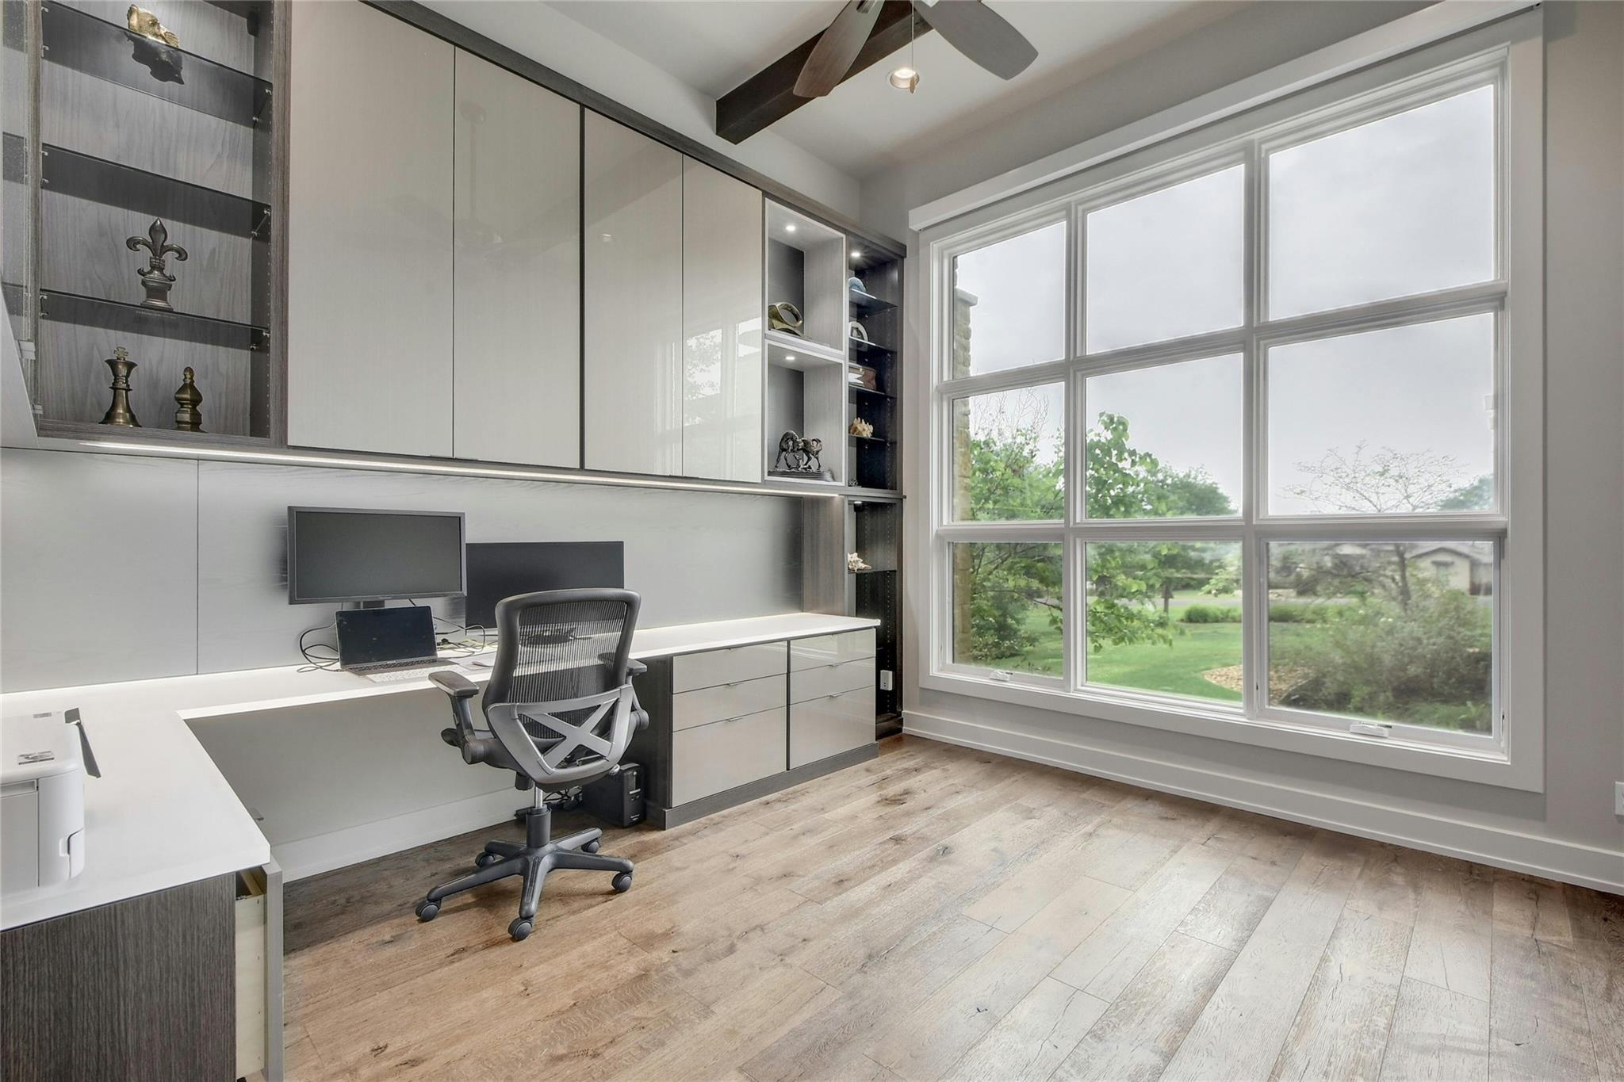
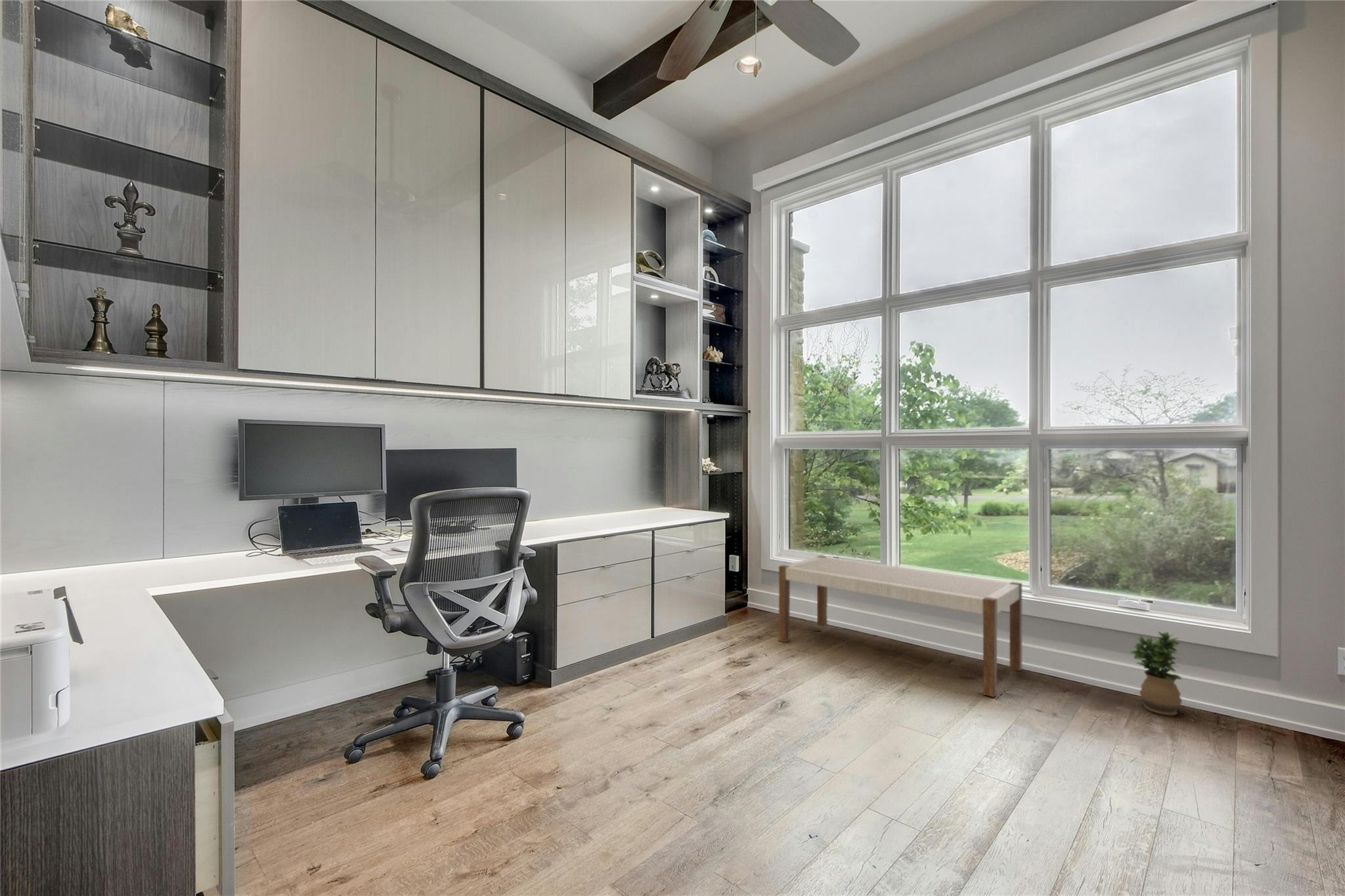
+ potted plant (1156, 669)
+ bench (895, 599)
